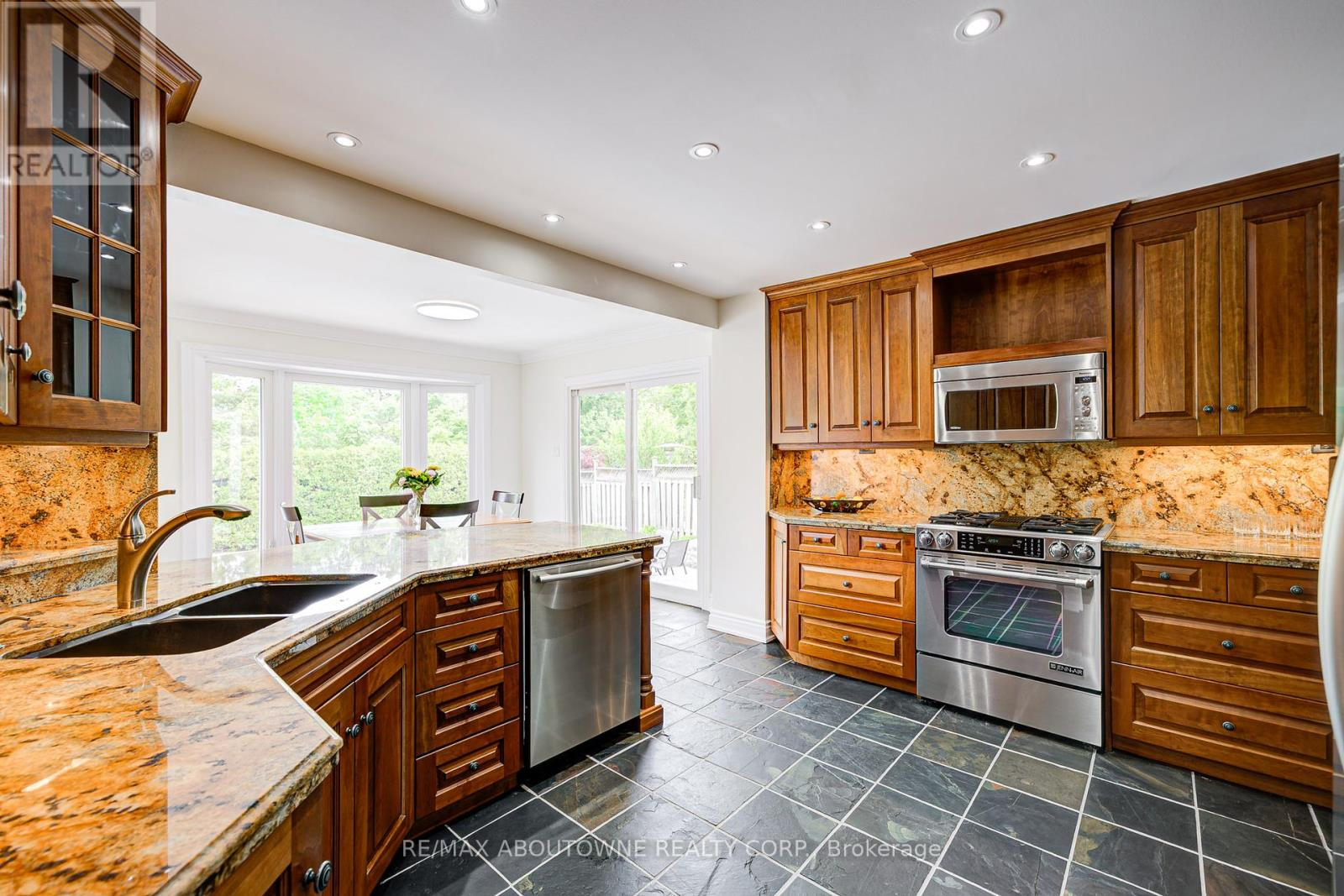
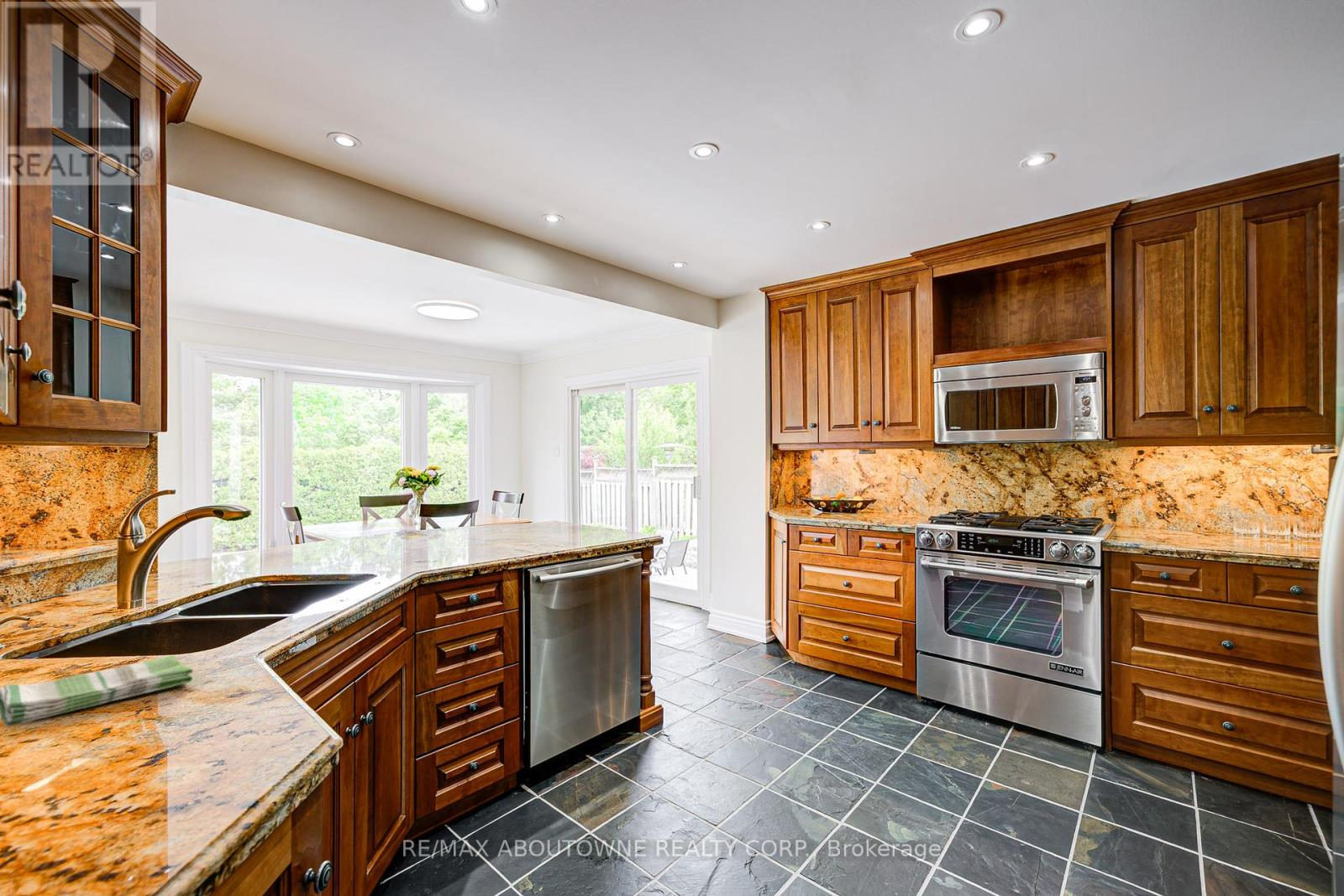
+ dish towel (98, 682)
